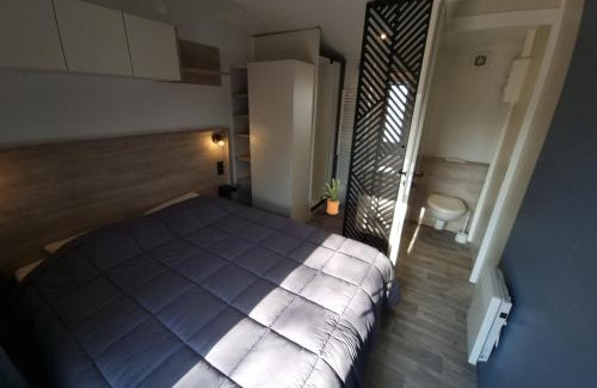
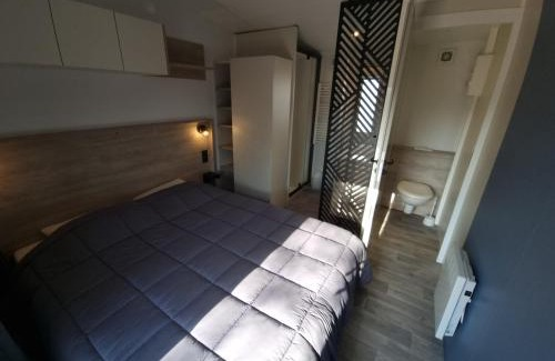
- house plant (331, 197)
